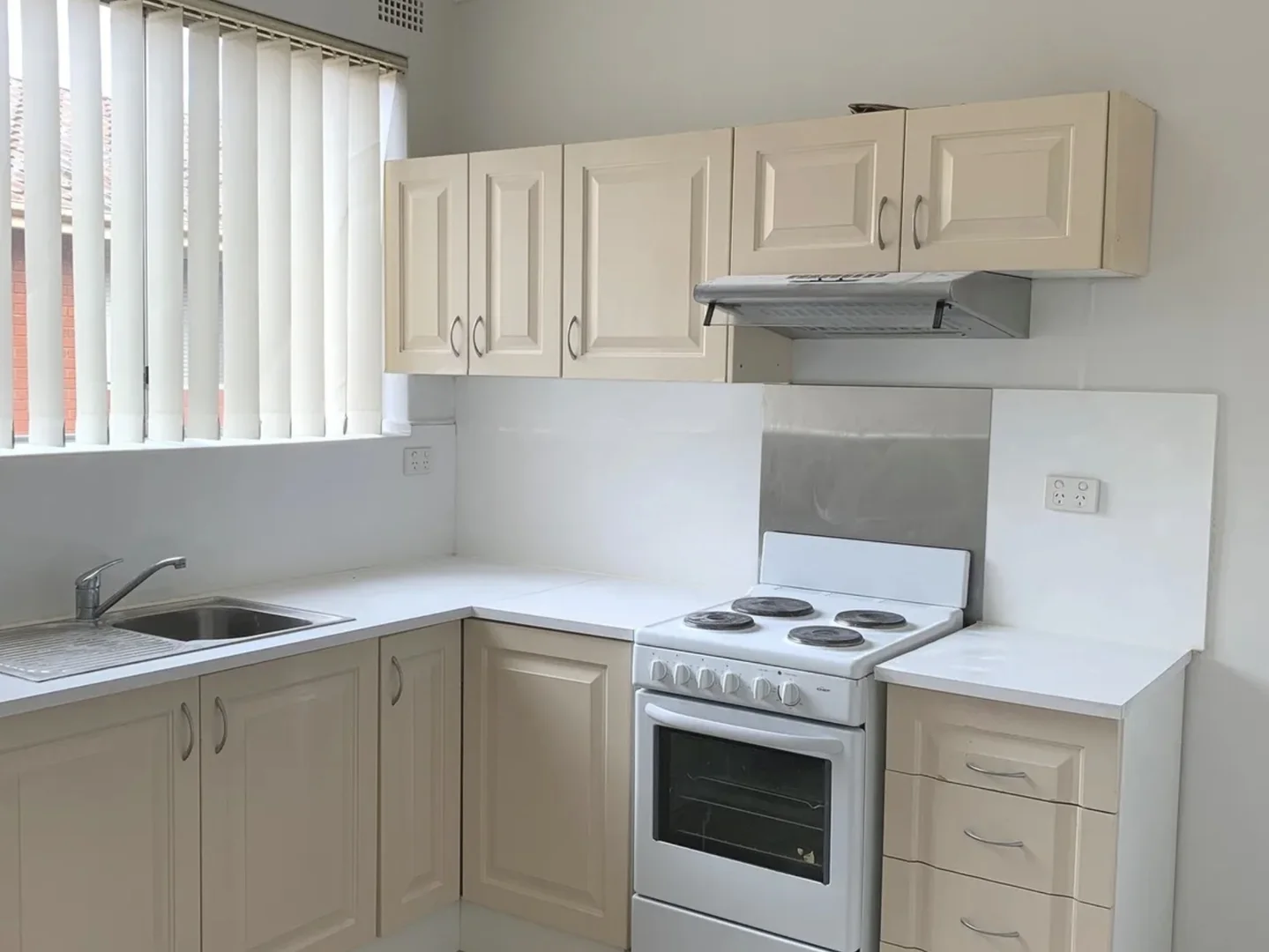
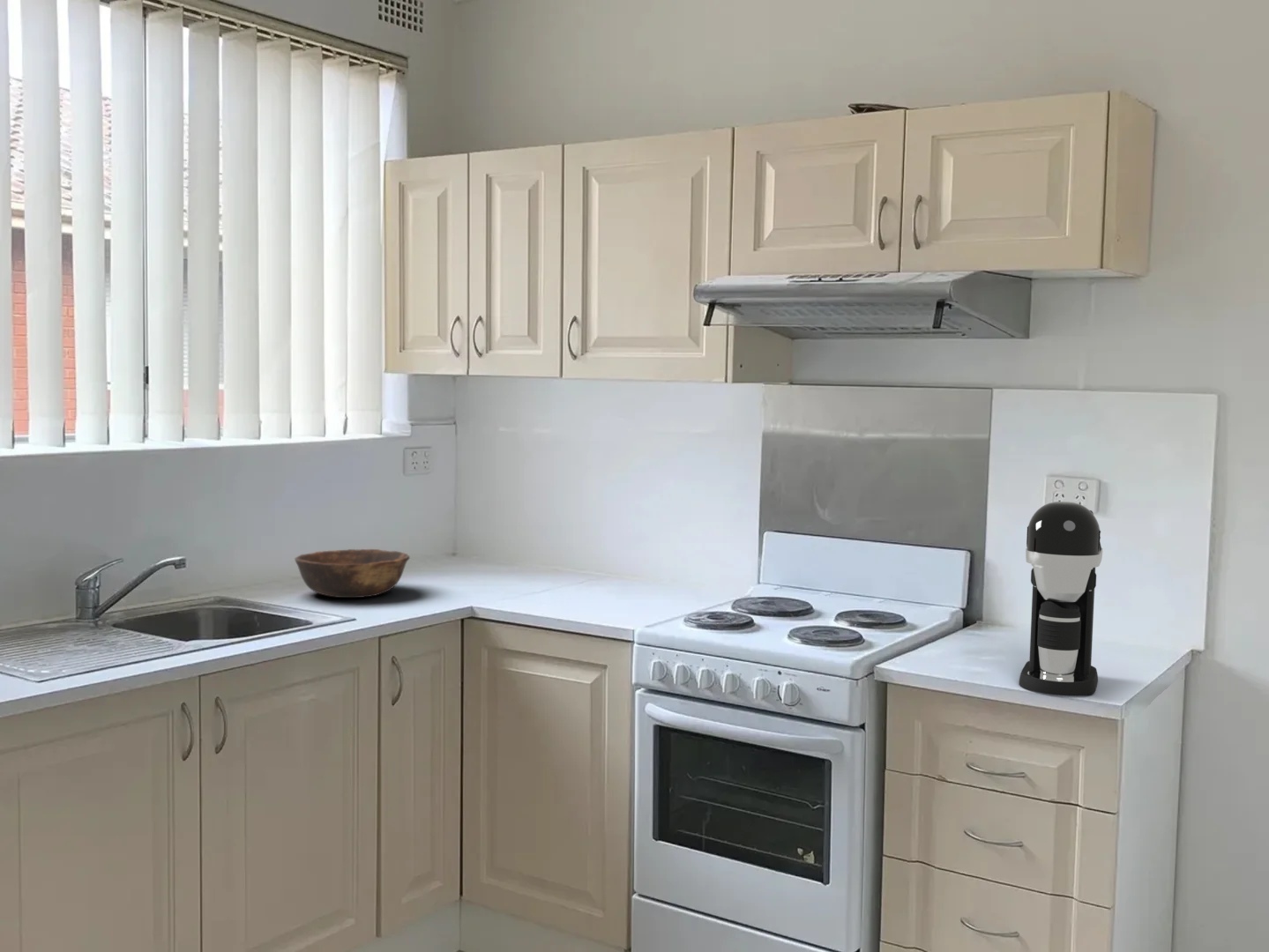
+ coffee maker (1063, 591)
+ bowl (353, 574)
